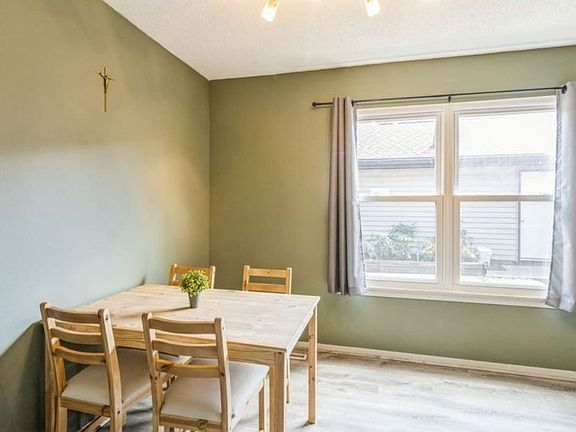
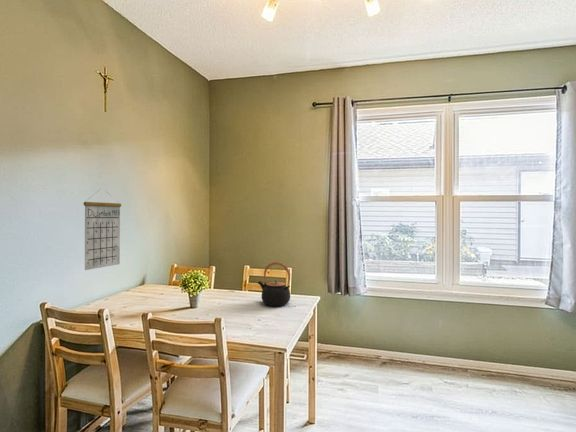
+ calendar (103, 227)
+ teapot (273, 282)
